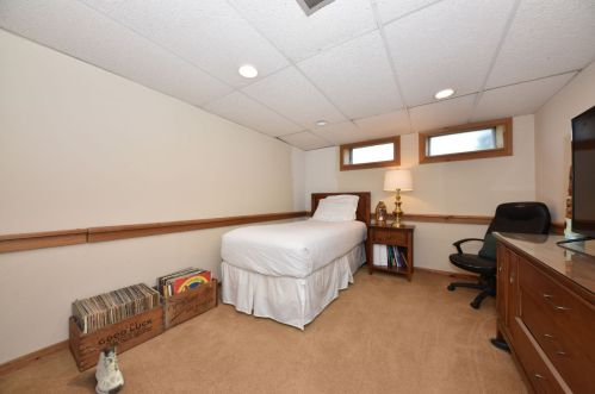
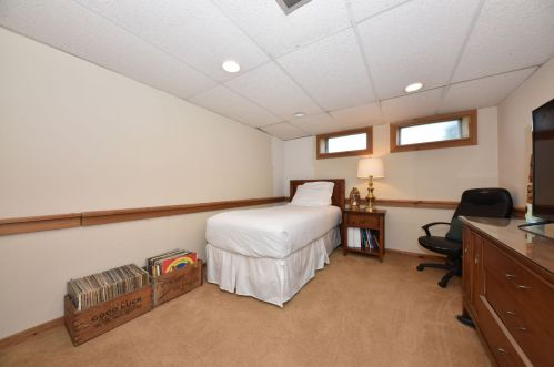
- sneaker (107, 367)
